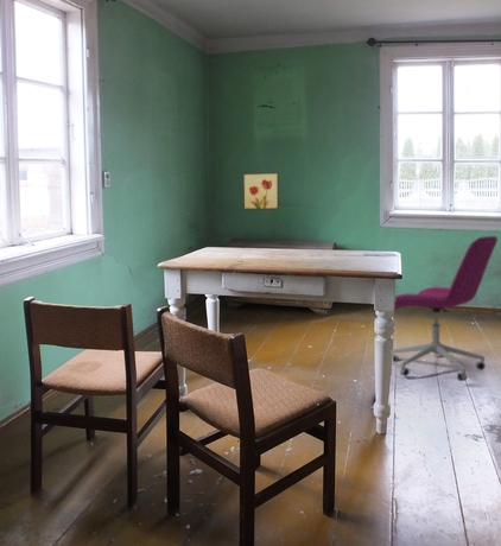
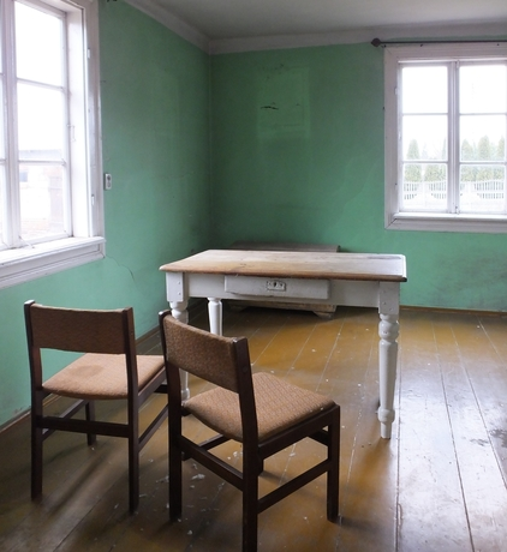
- wall art (260, 191)
- office chair (437, 303)
